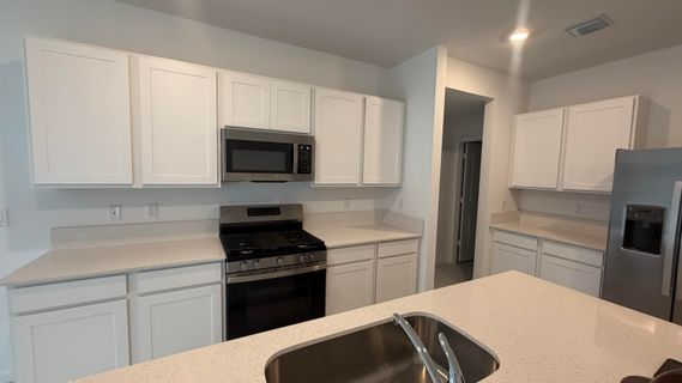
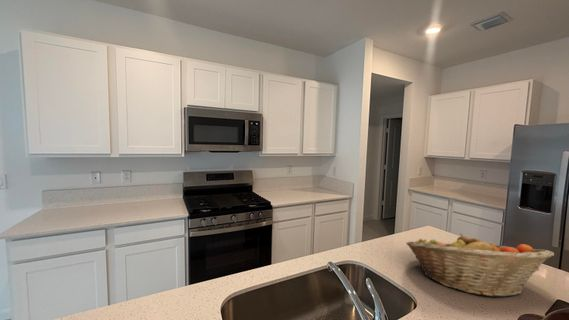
+ fruit basket (471, 256)
